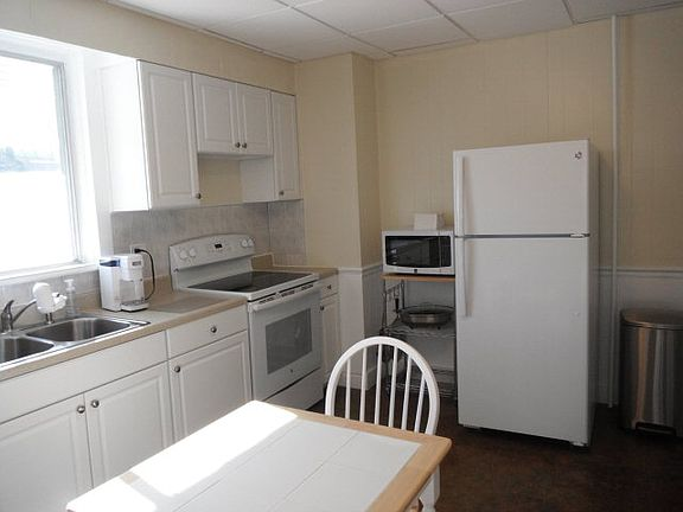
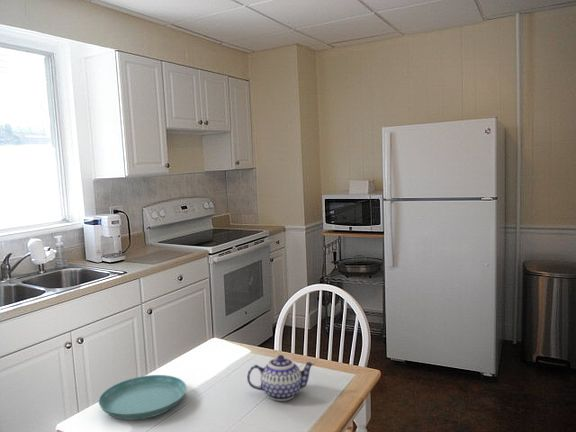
+ saucer (144, 397)
+ teapot (281, 375)
